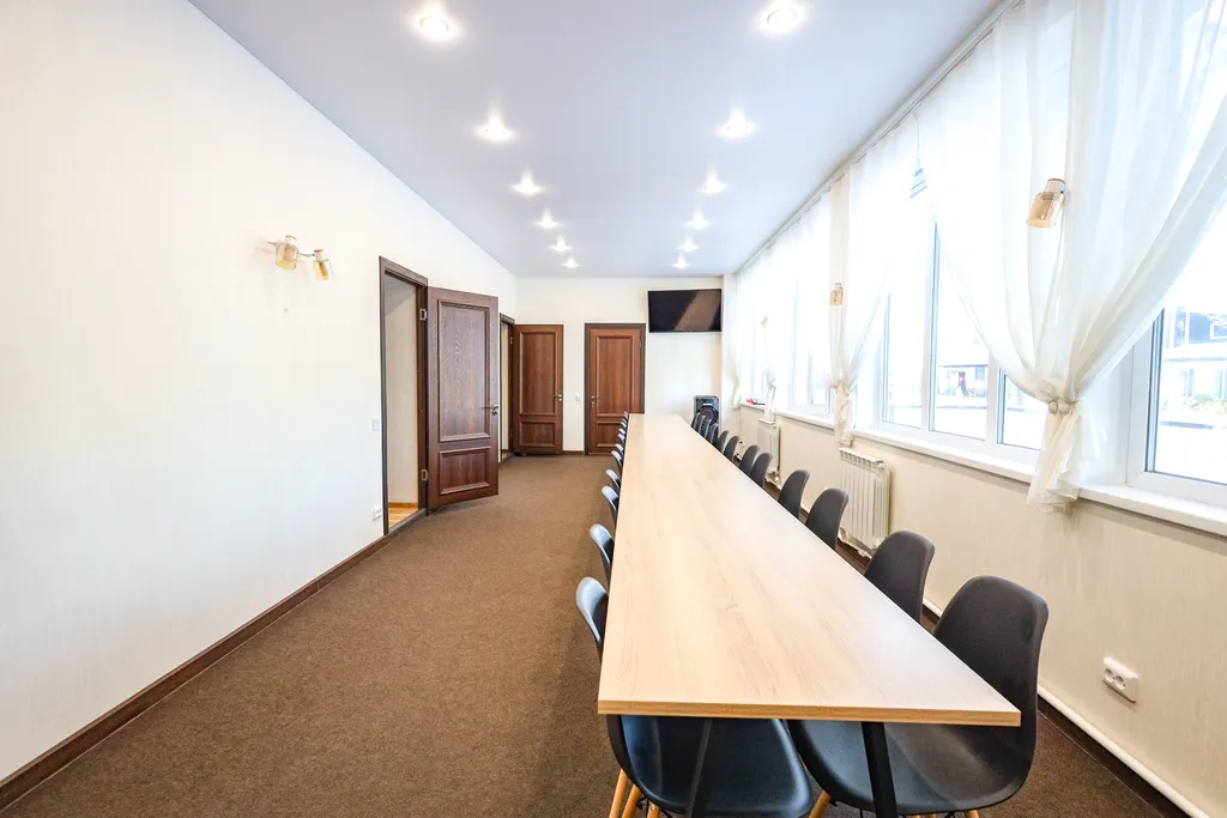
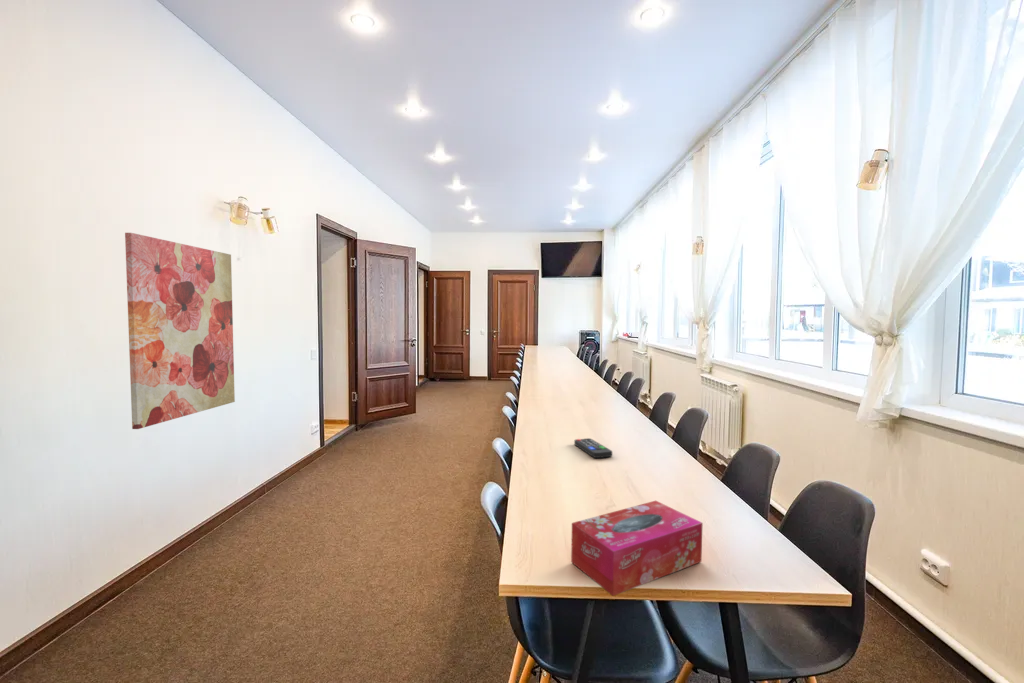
+ wall art (188, 330)
+ remote control (592, 447)
+ tissue box (636, 542)
